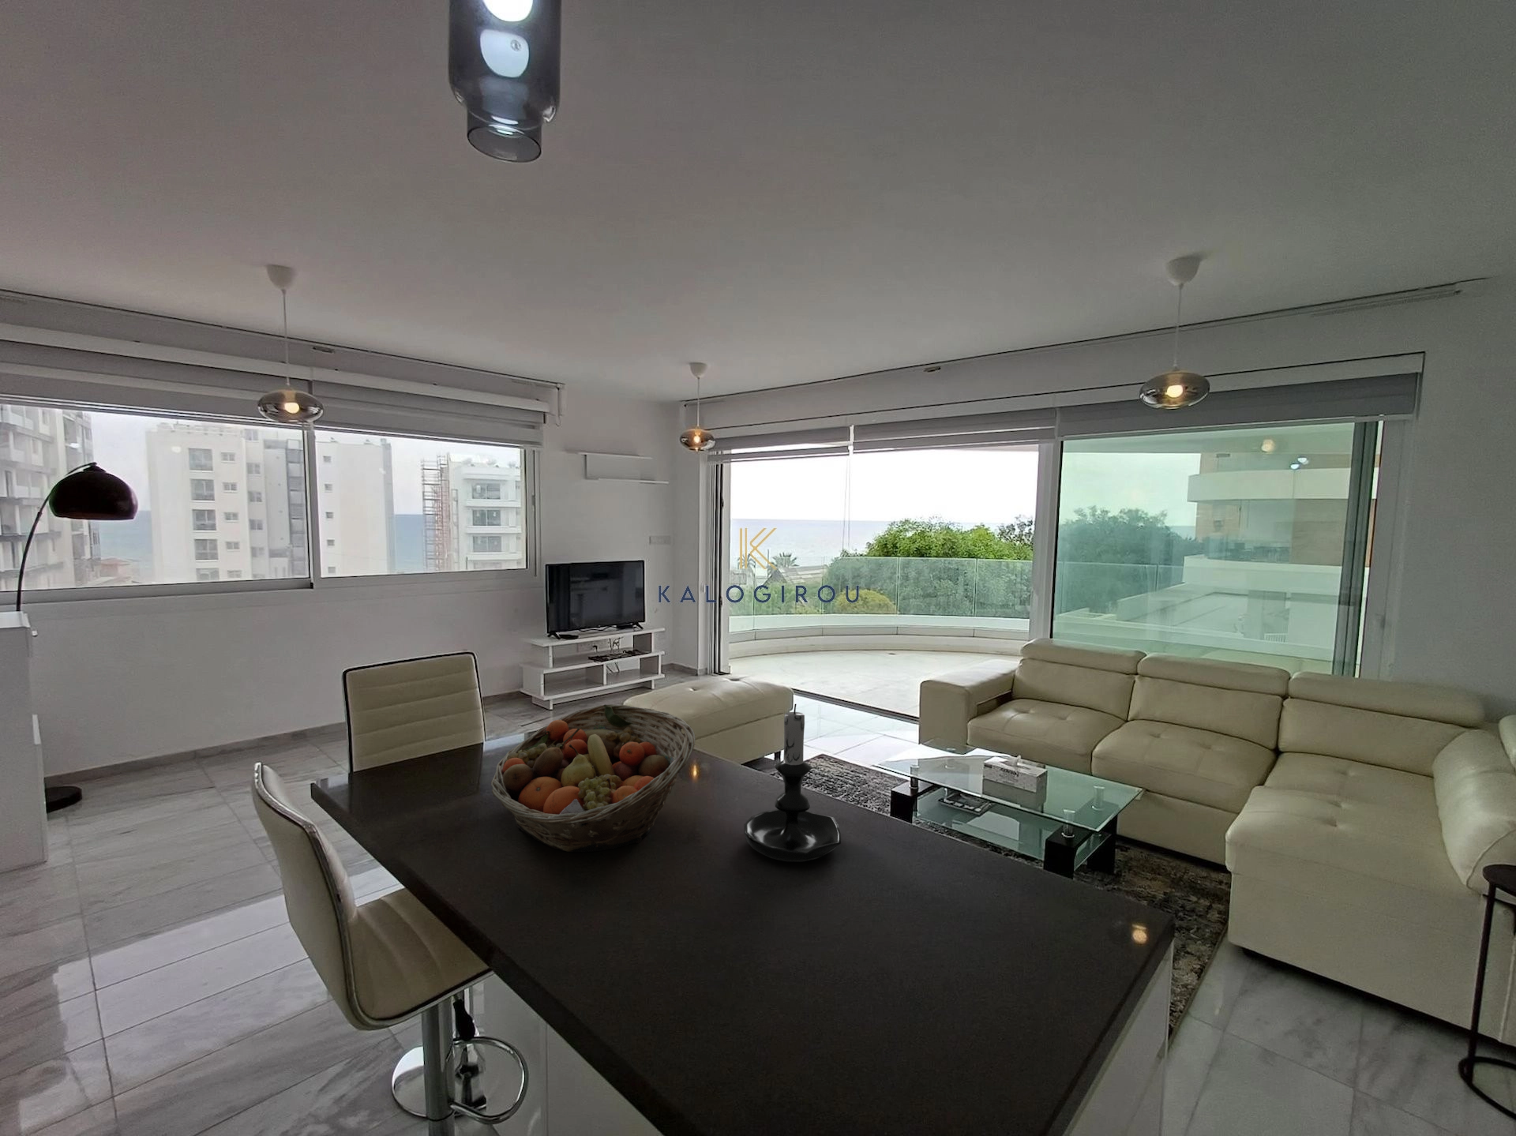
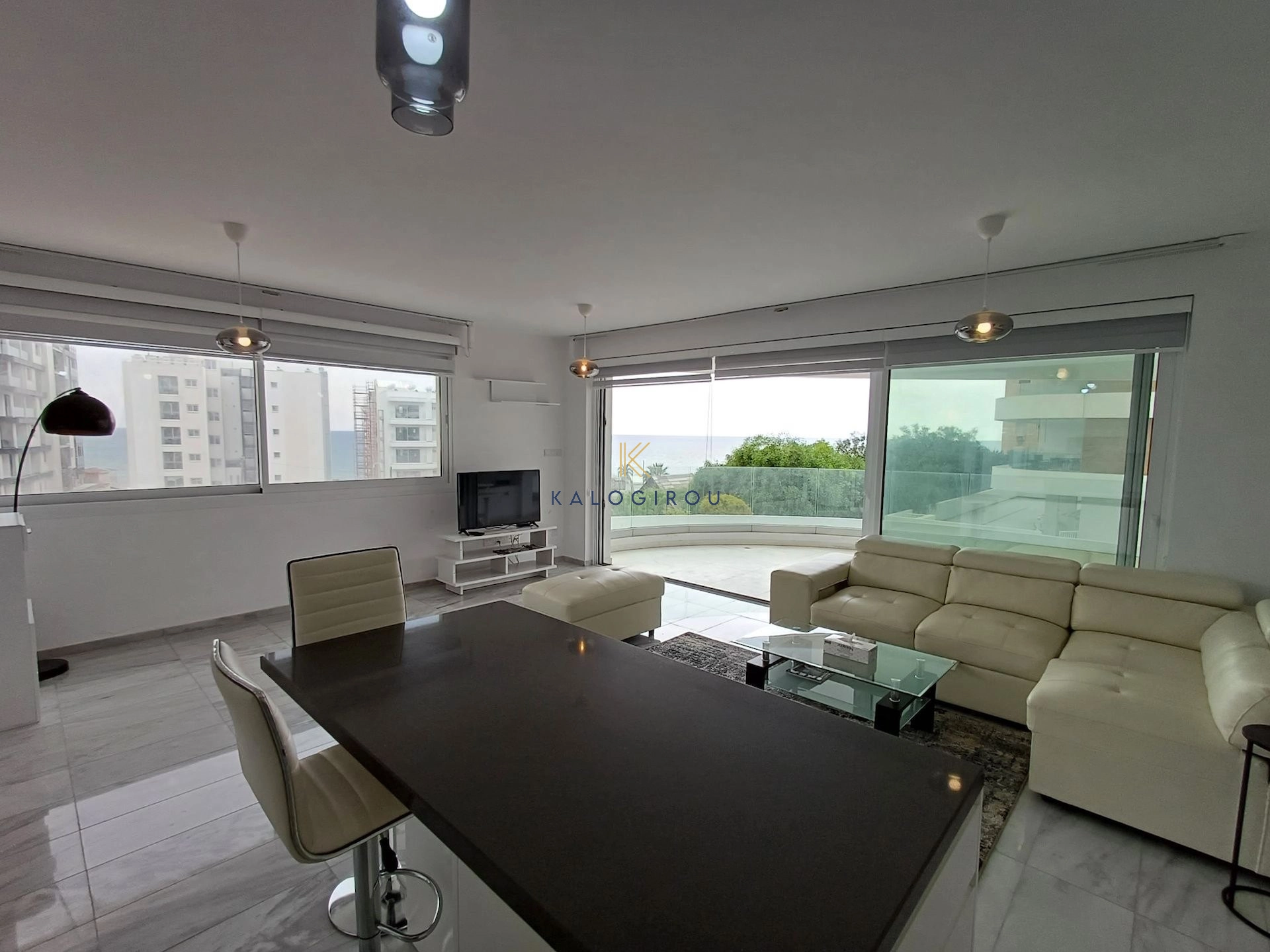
- candle holder (795, 776)
- fruit basket (593, 771)
